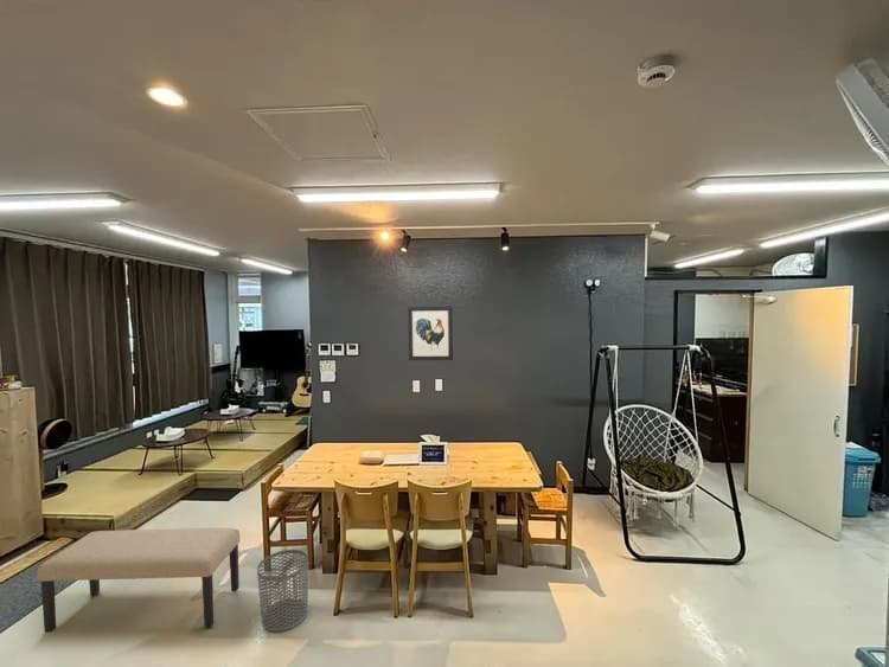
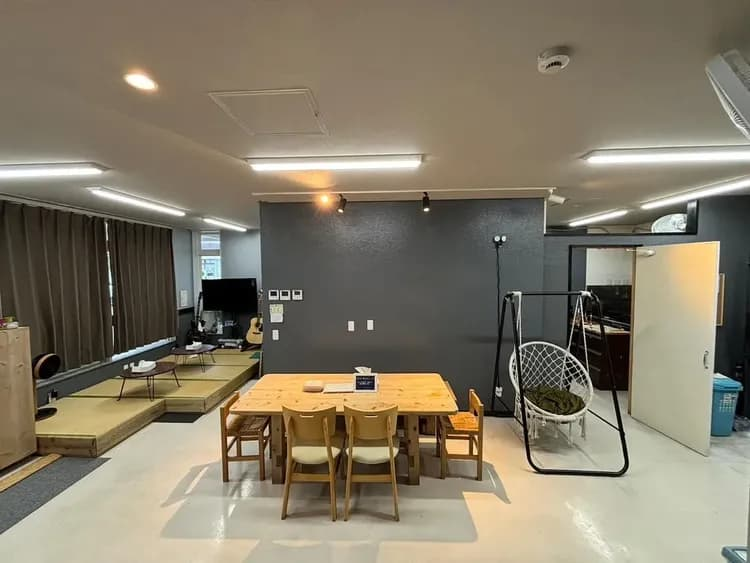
- bench (147, 575)
- wall art (430, 333)
- waste bin (283, 589)
